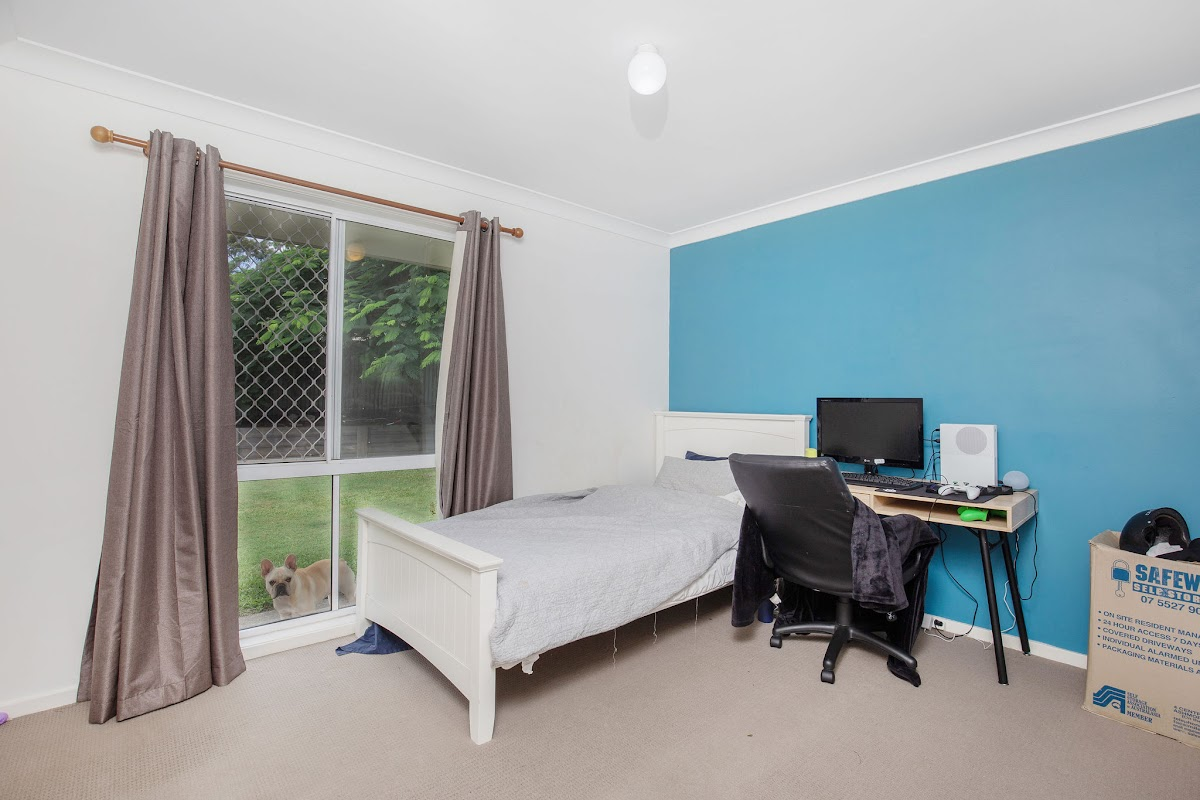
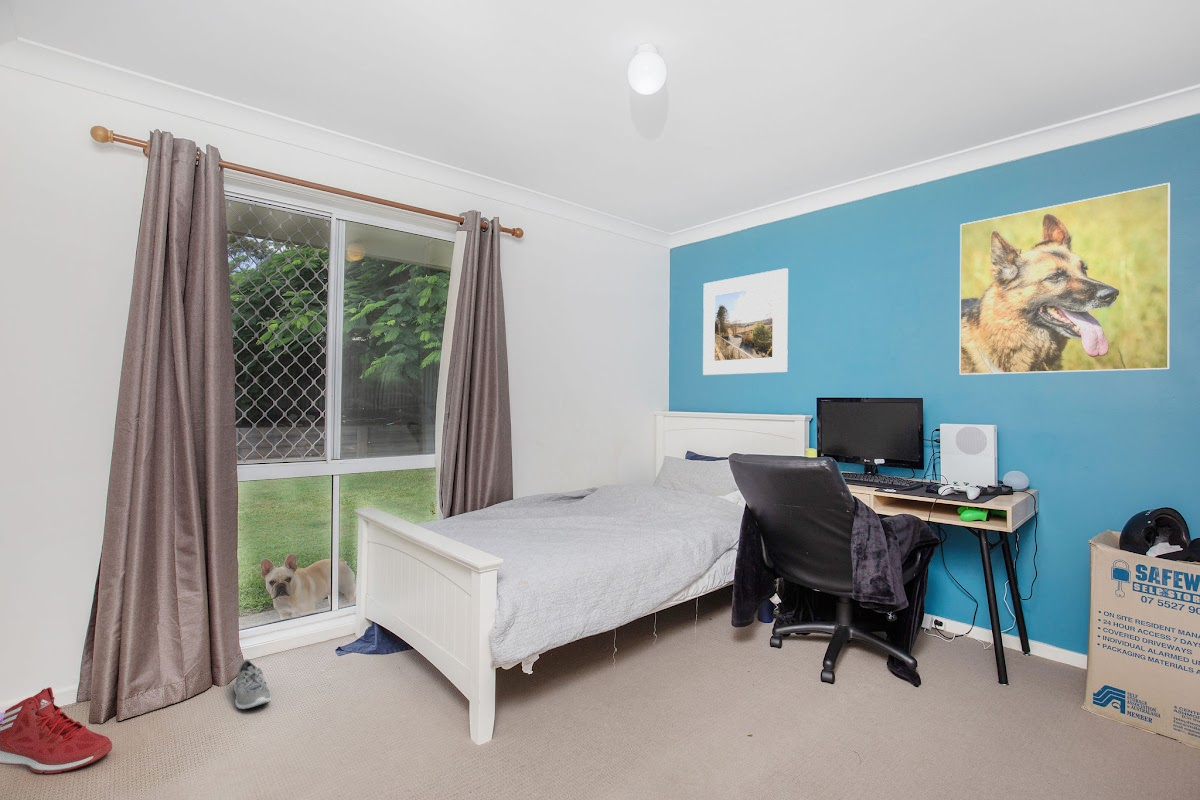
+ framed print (1054, 289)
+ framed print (742, 325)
+ sneaker (54, 726)
+ sneaker (249, 683)
